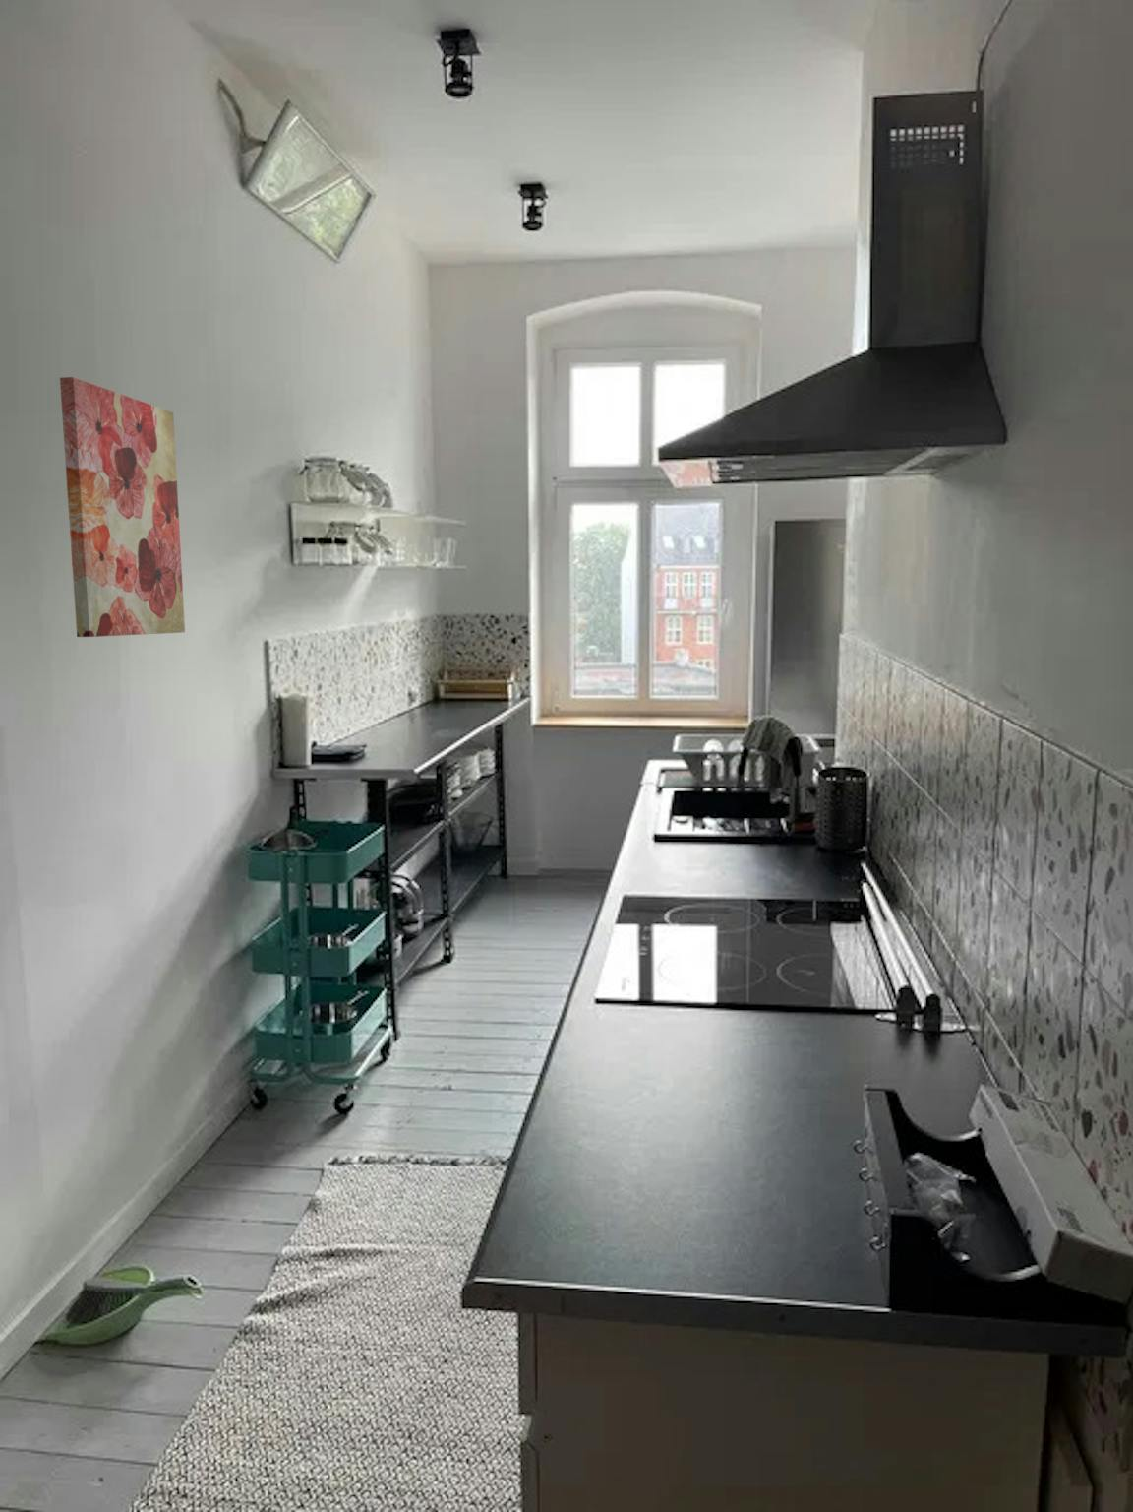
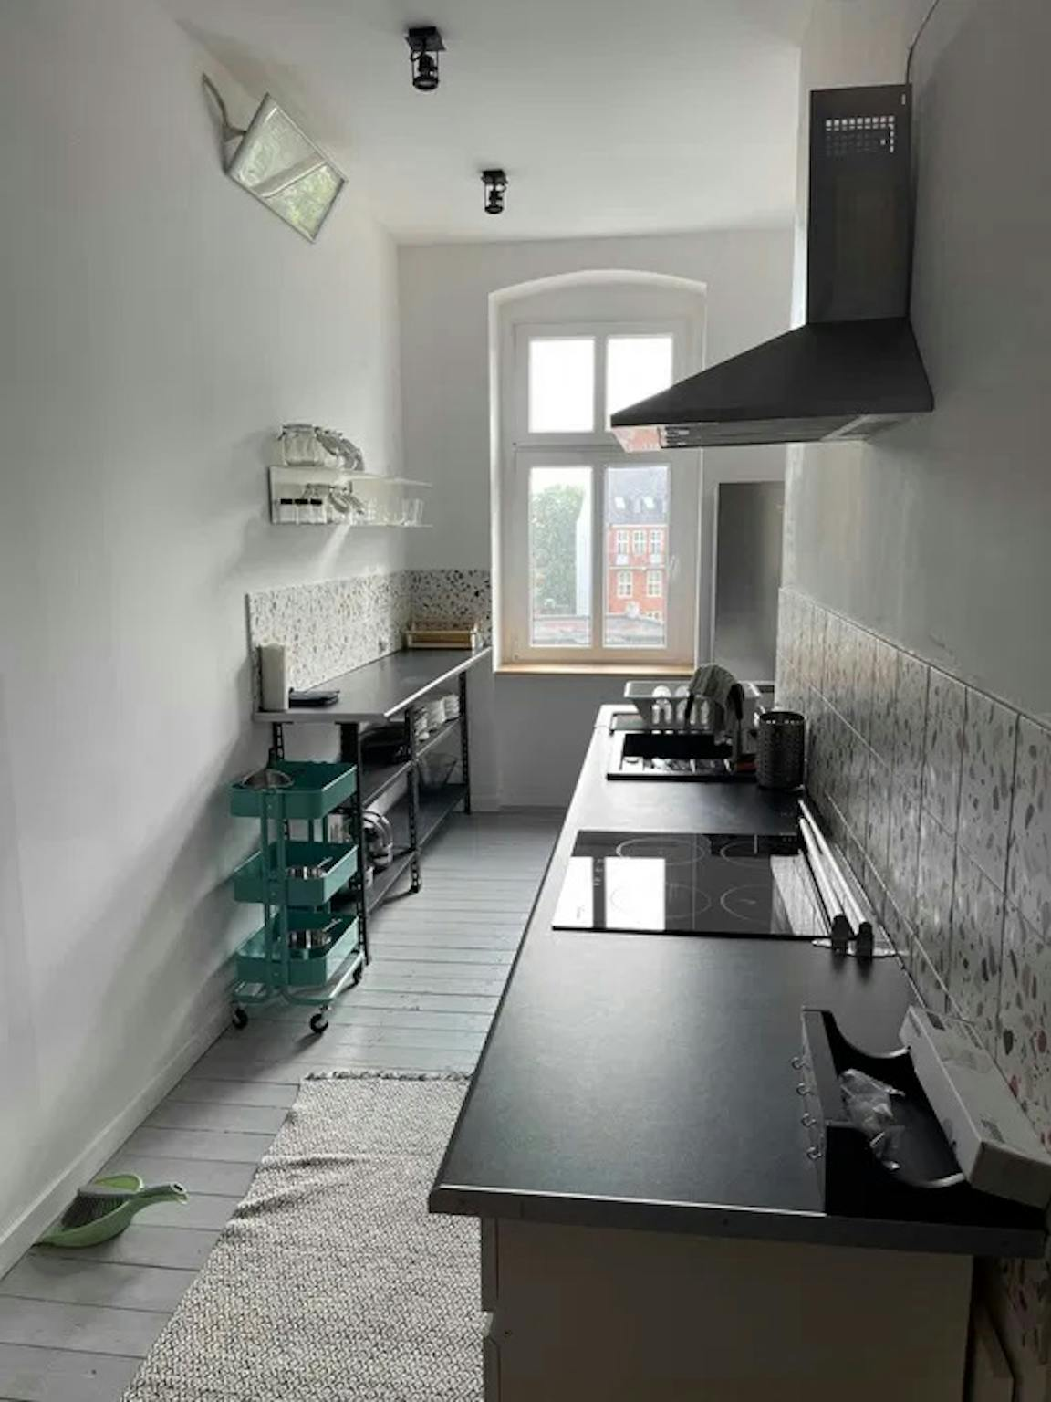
- wall art (127, 517)
